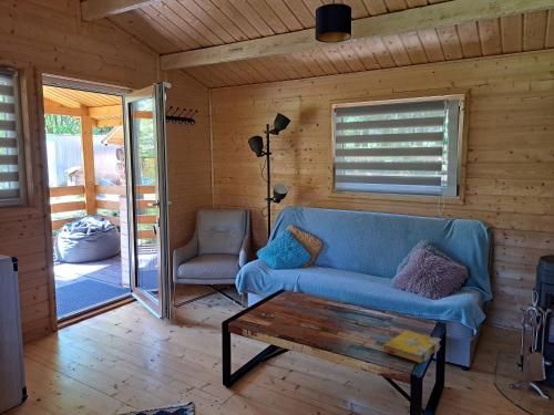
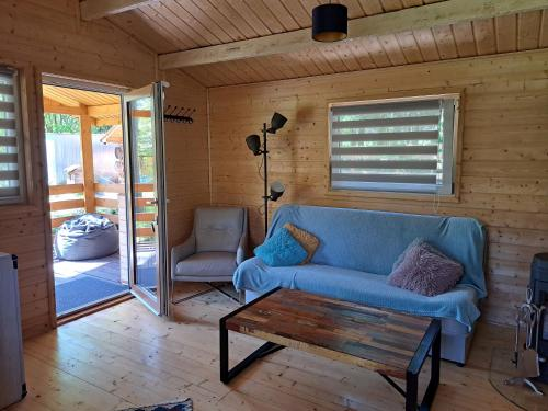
- spell book (411, 345)
